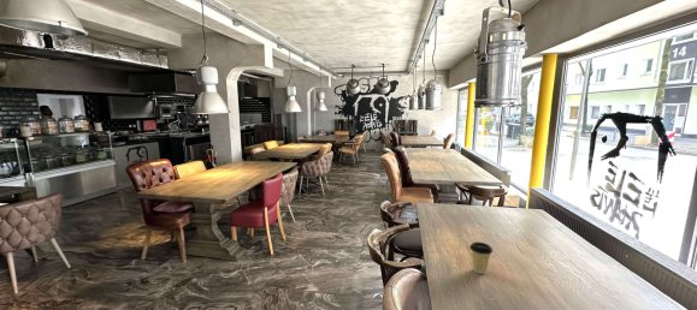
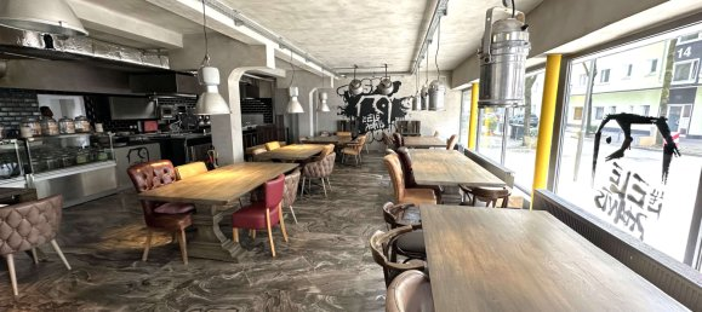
- coffee cup (480, 257)
